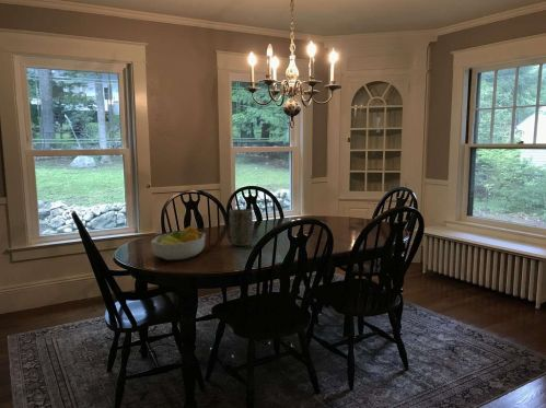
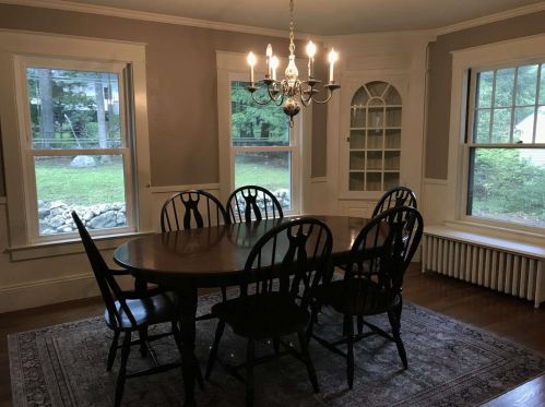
- fruit bowl (179, 242)
- plant pot (241, 226)
